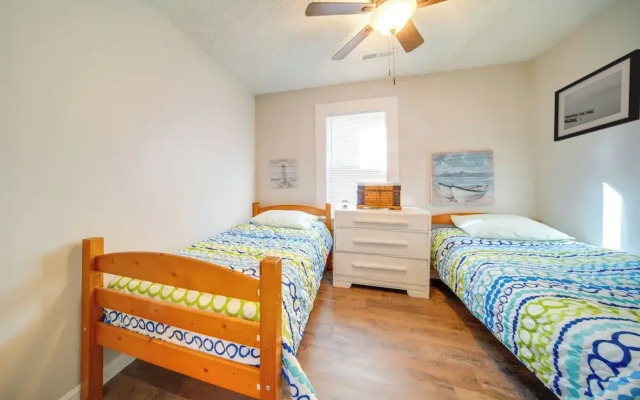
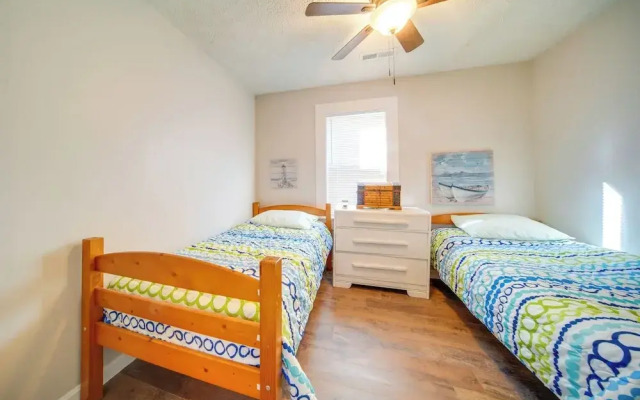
- wall art (590, 103)
